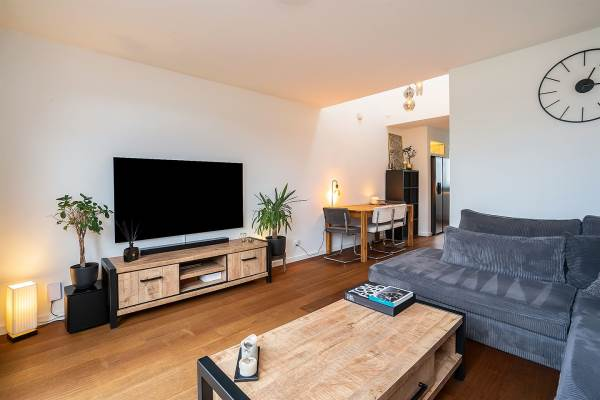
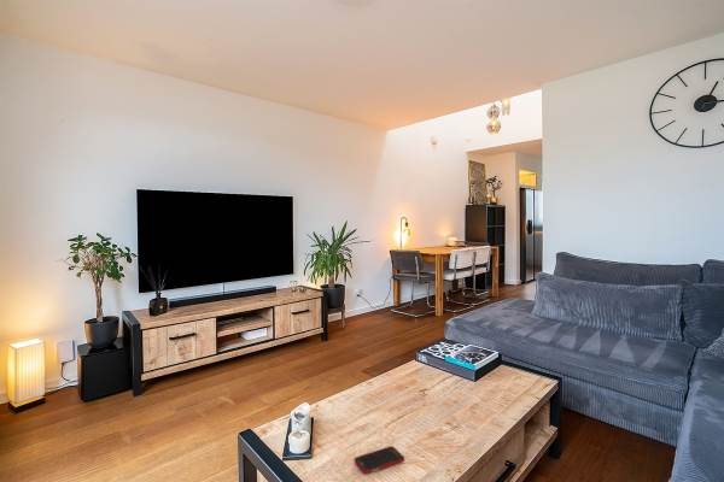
+ cell phone (379, 459)
